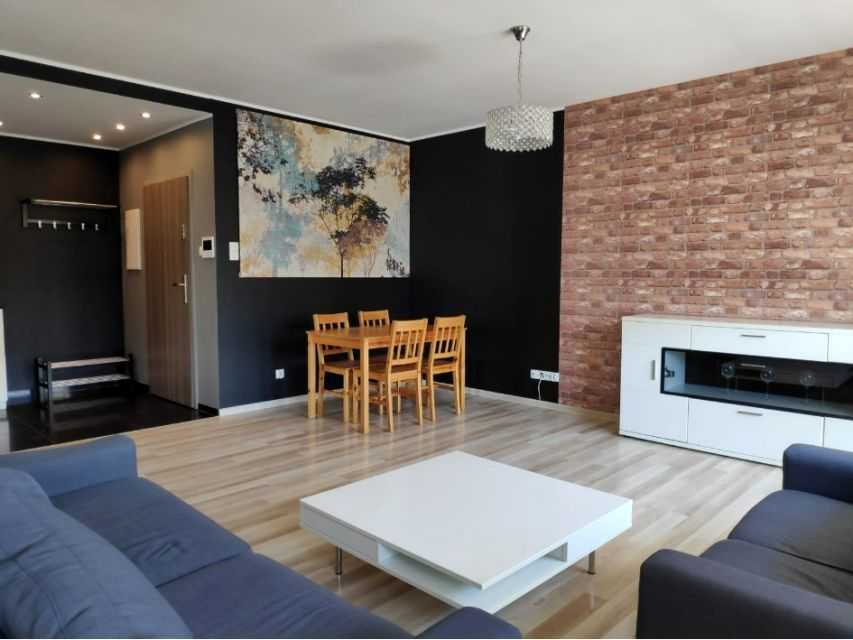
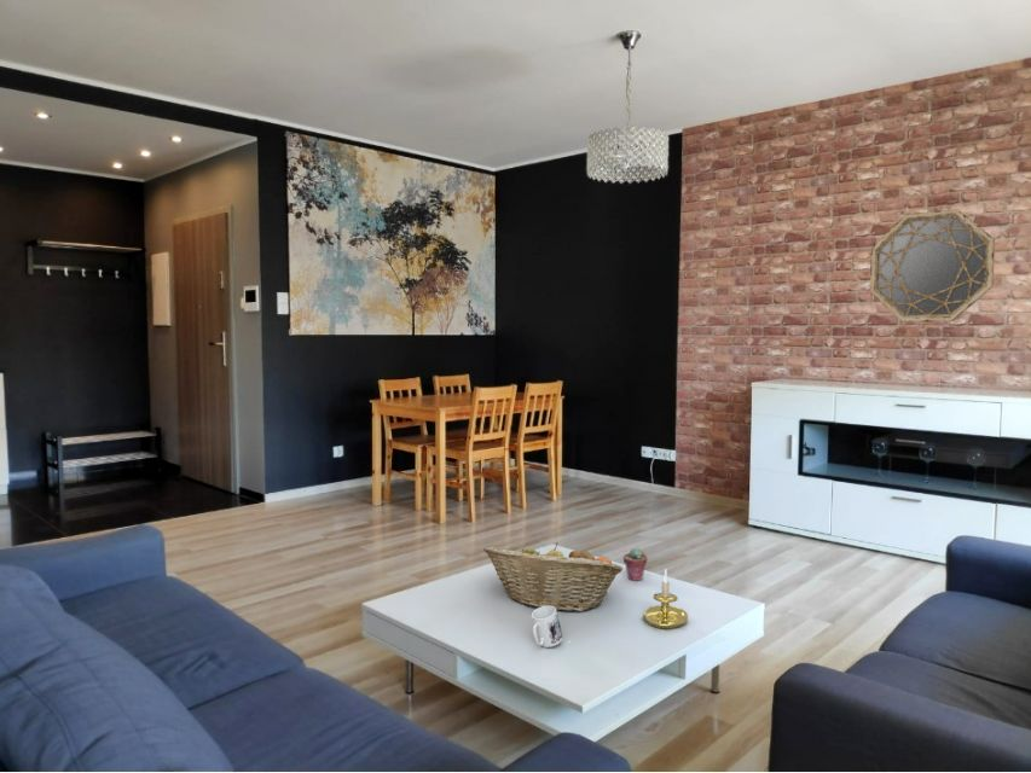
+ candle holder (664, 595)
+ fruit basket (551, 569)
+ potted succulent (635, 562)
+ mug (546, 627)
+ home mirror (928, 267)
